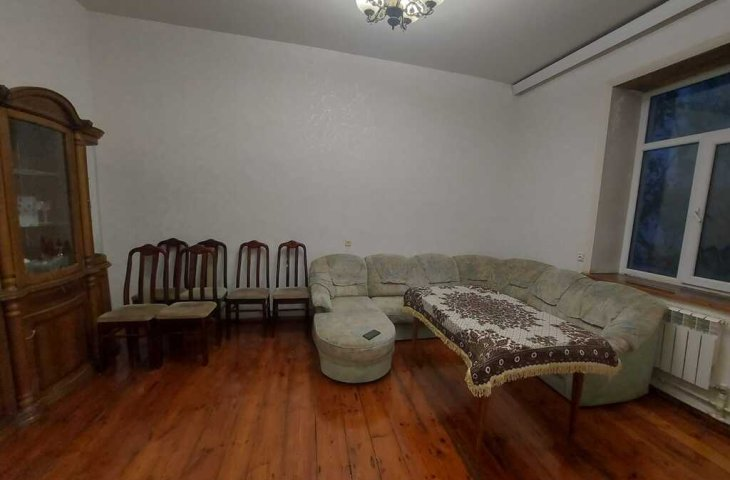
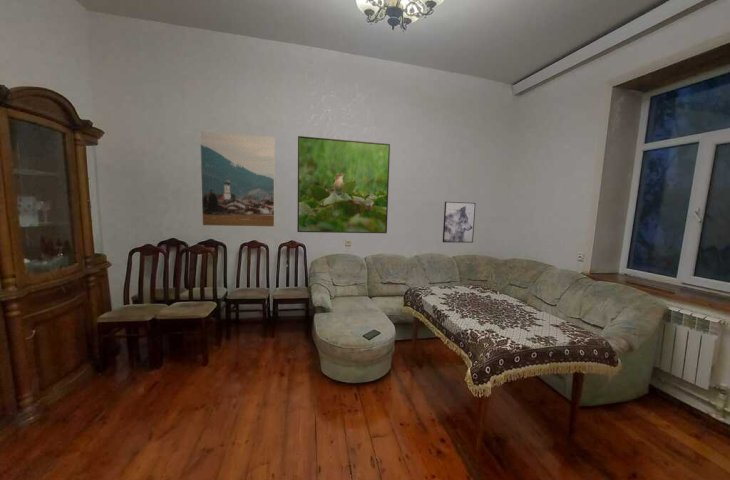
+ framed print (344, 187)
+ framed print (239, 181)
+ wall art (459, 222)
